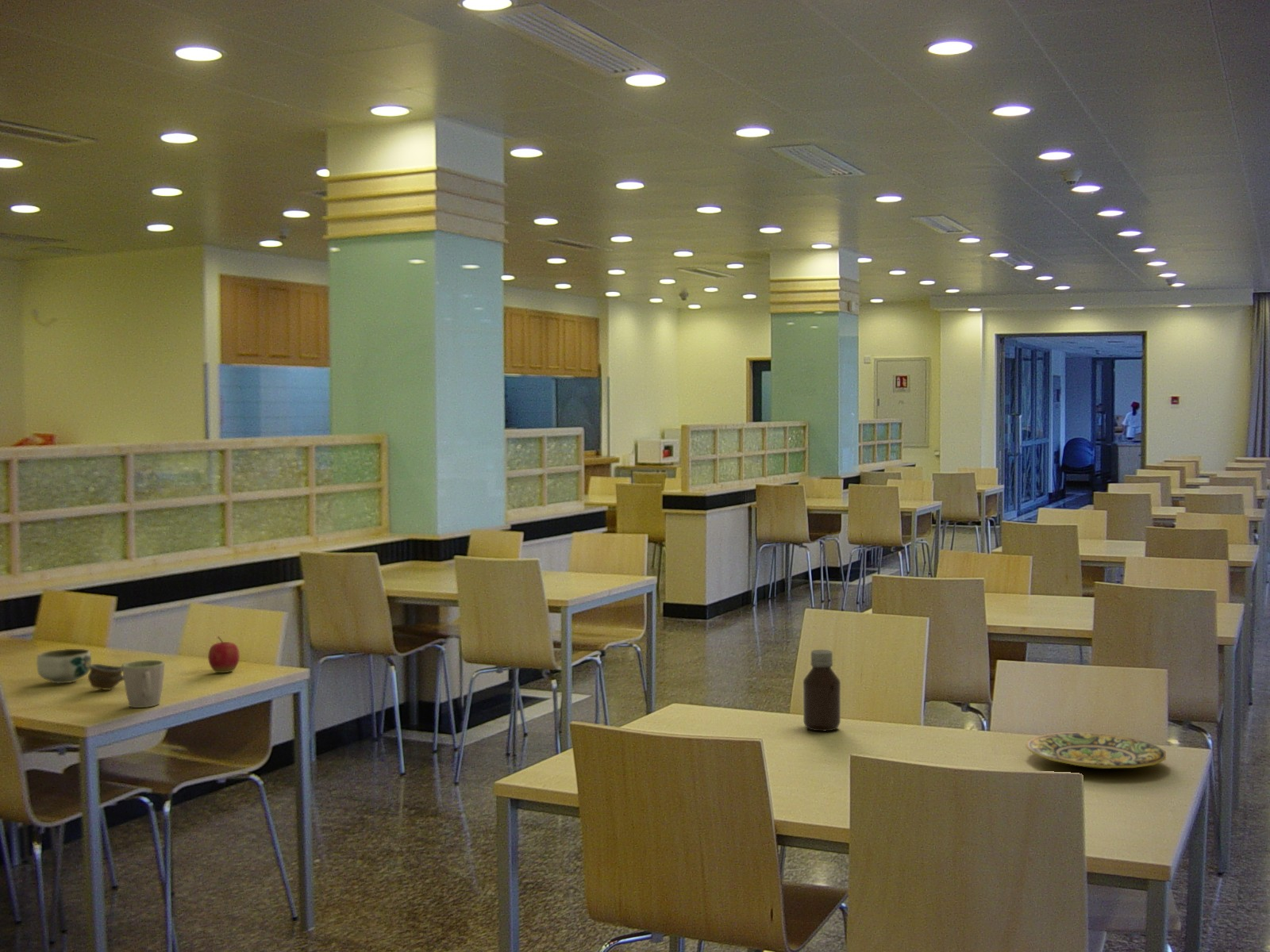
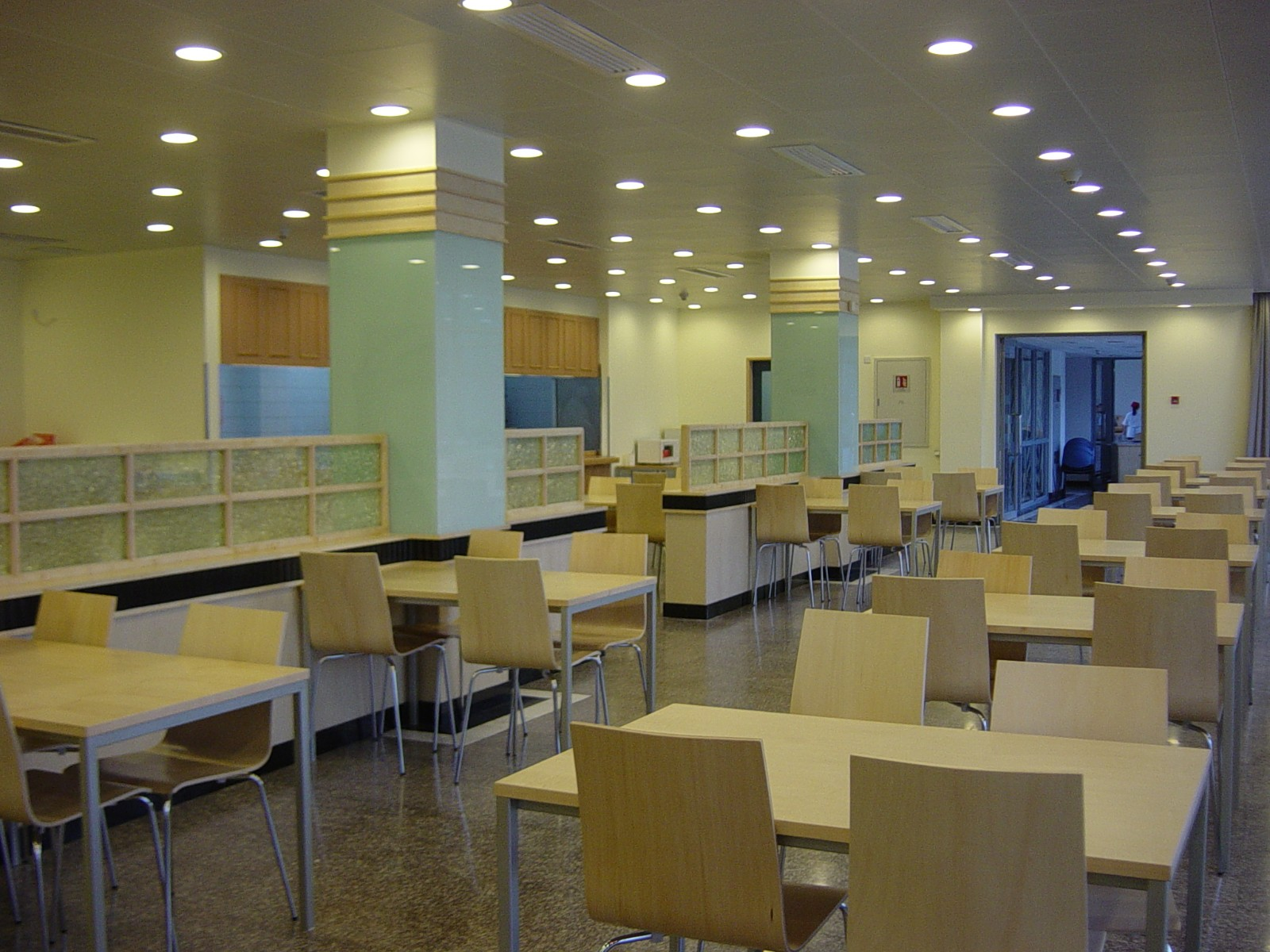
- bottle (822, 689)
- plate (1095, 755)
- bowl (64, 666)
- apple (223, 653)
- mug (144, 685)
- cup (110, 676)
